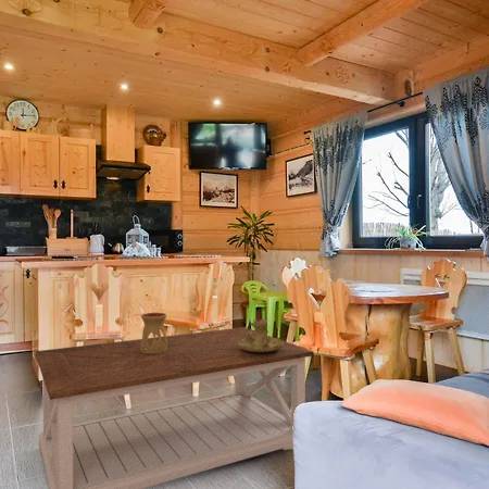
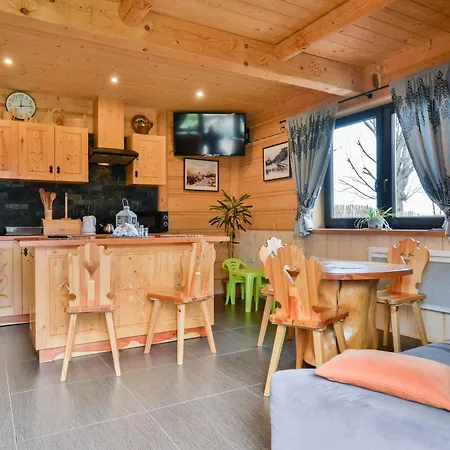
- oil burner (153, 331)
- candle holder (258, 334)
- coffee table (174, 404)
